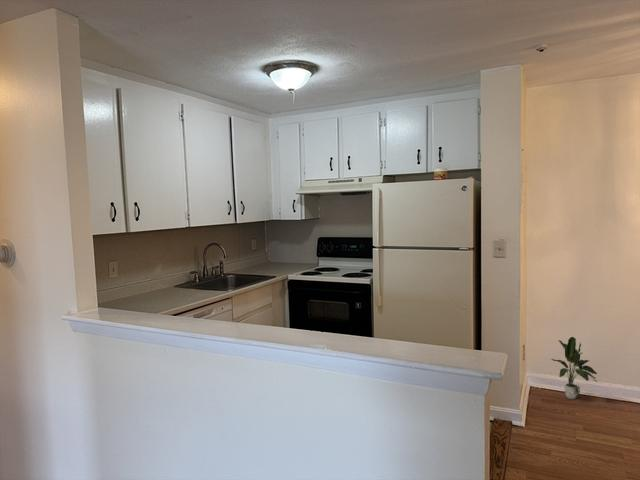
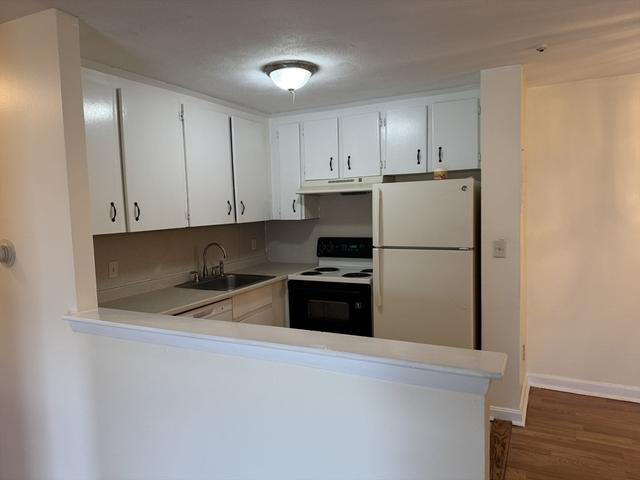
- potted plant (574, 369)
